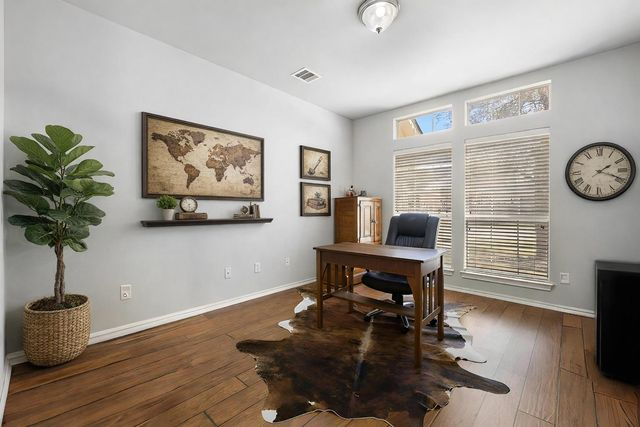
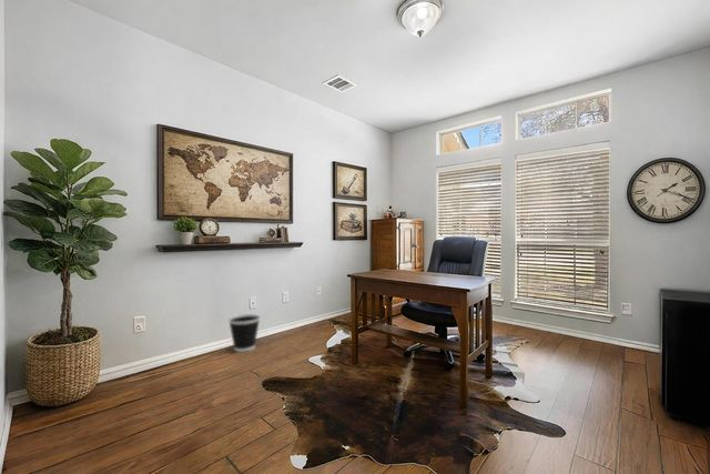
+ wastebasket (244, 332)
